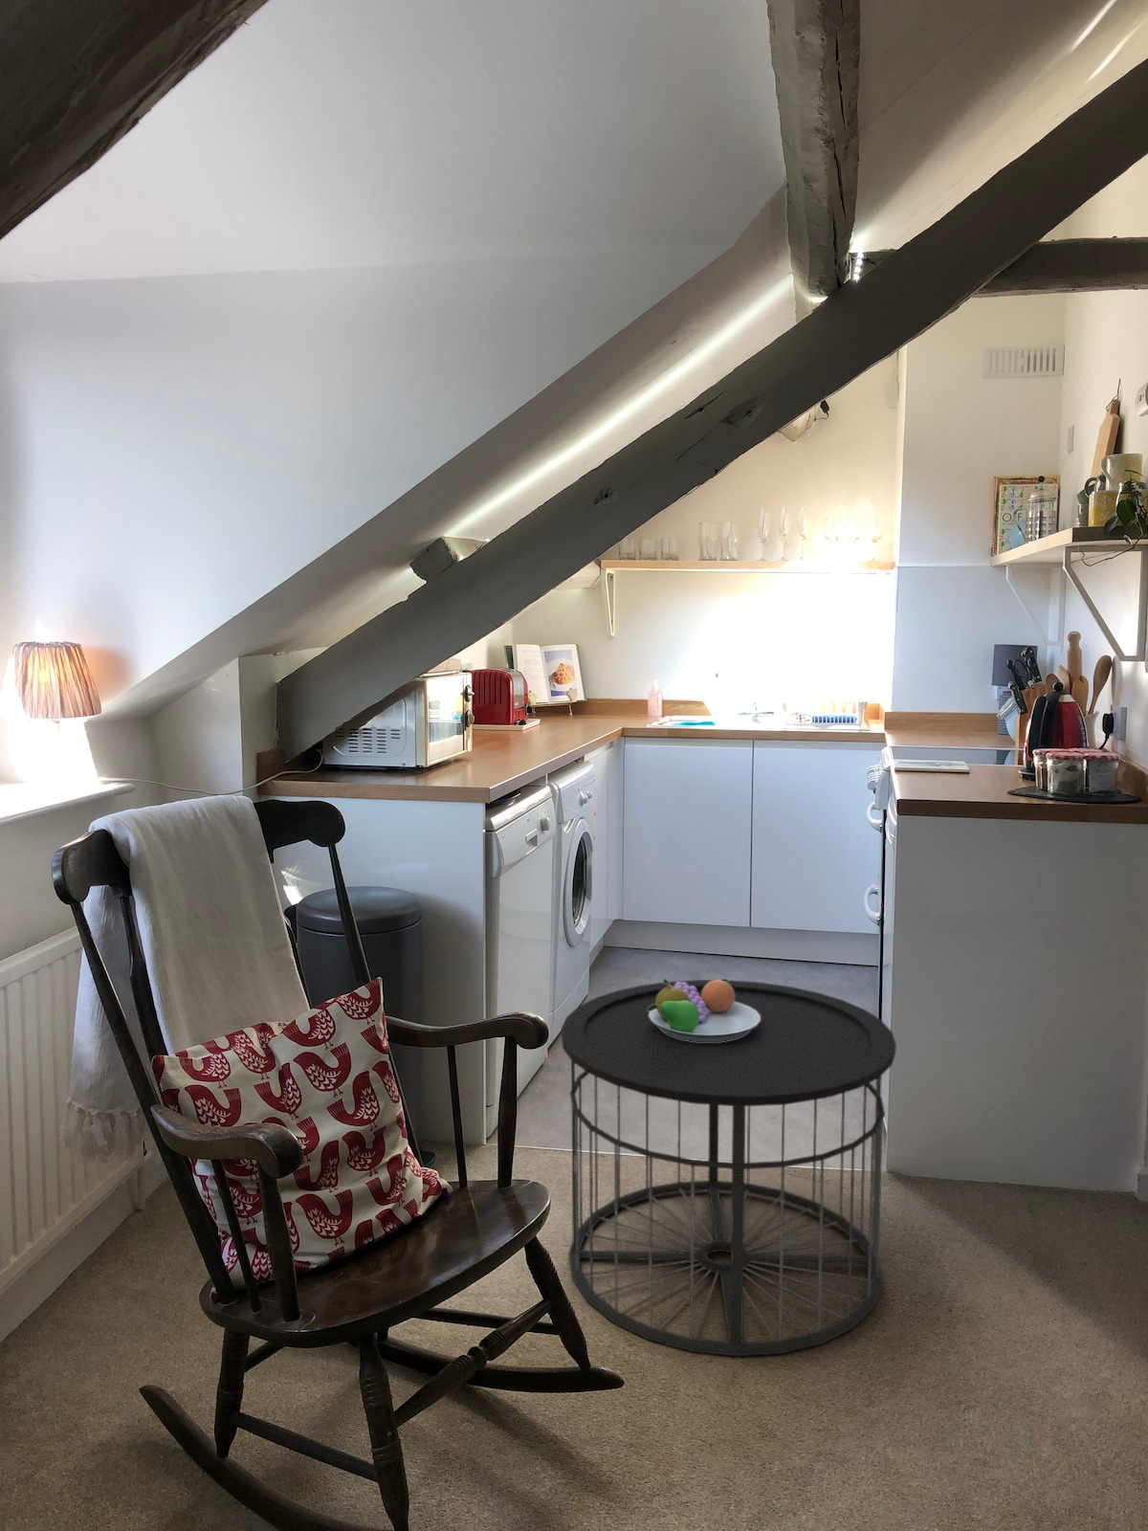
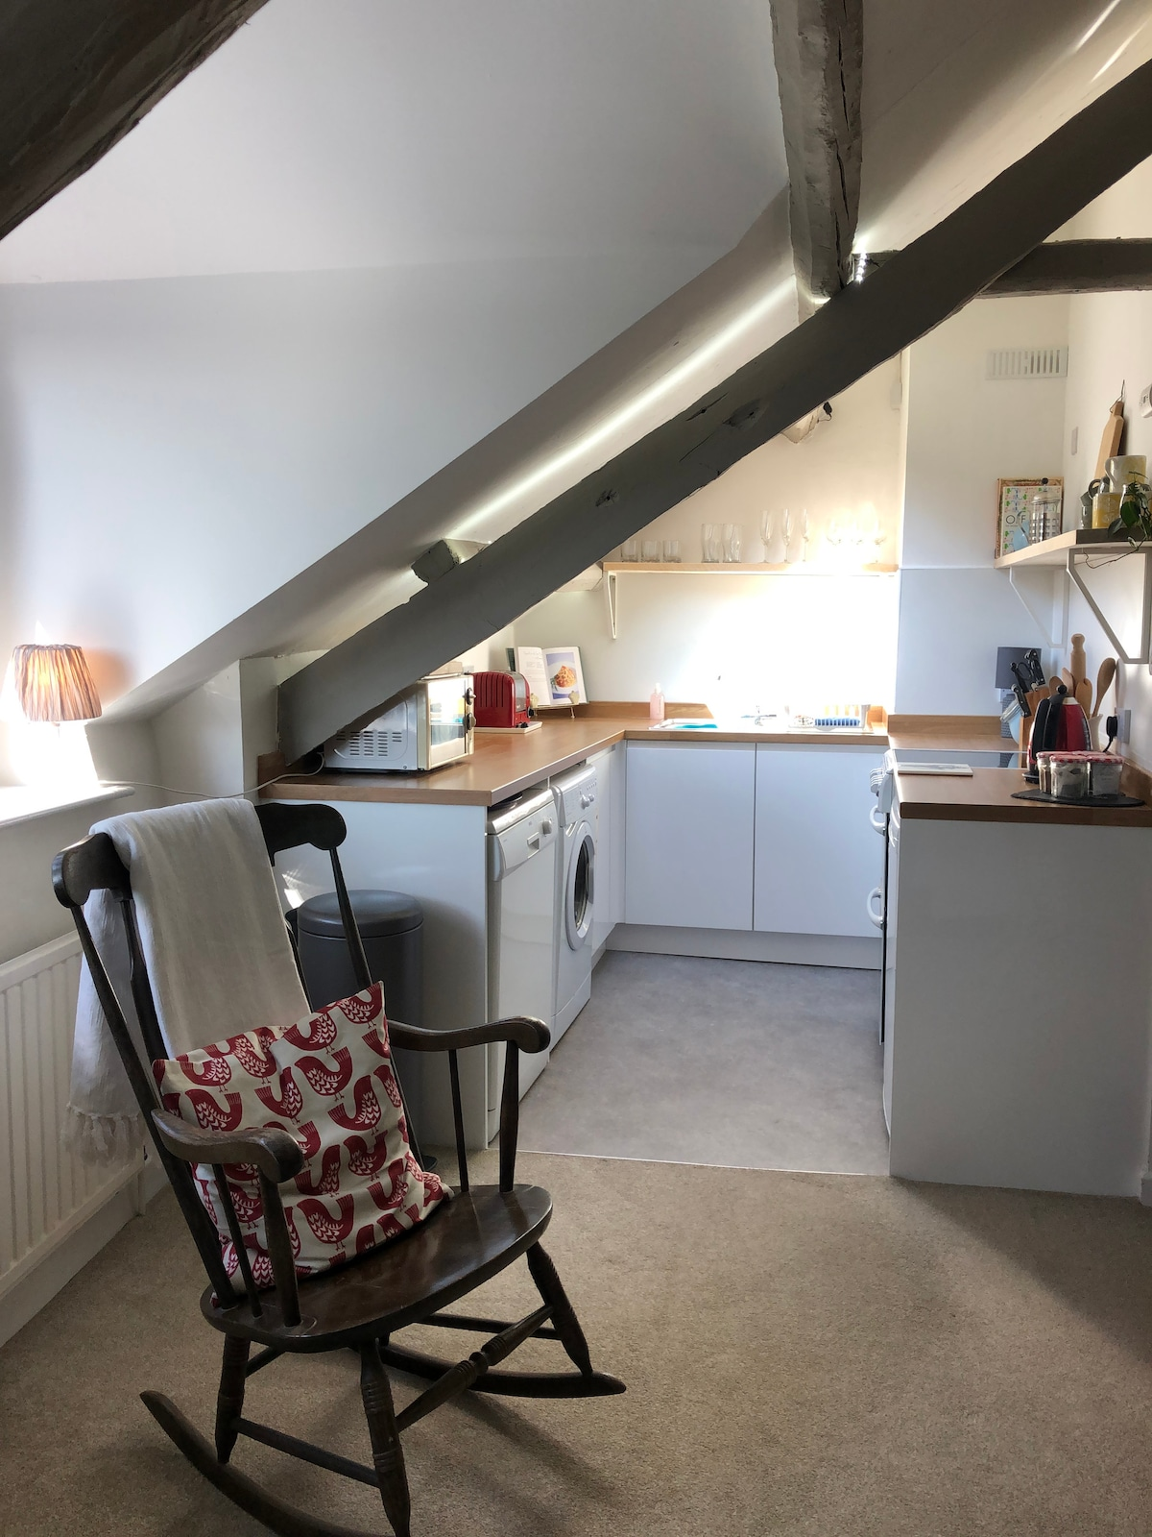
- side table (718, 1148)
- fruit bowl (699, 999)
